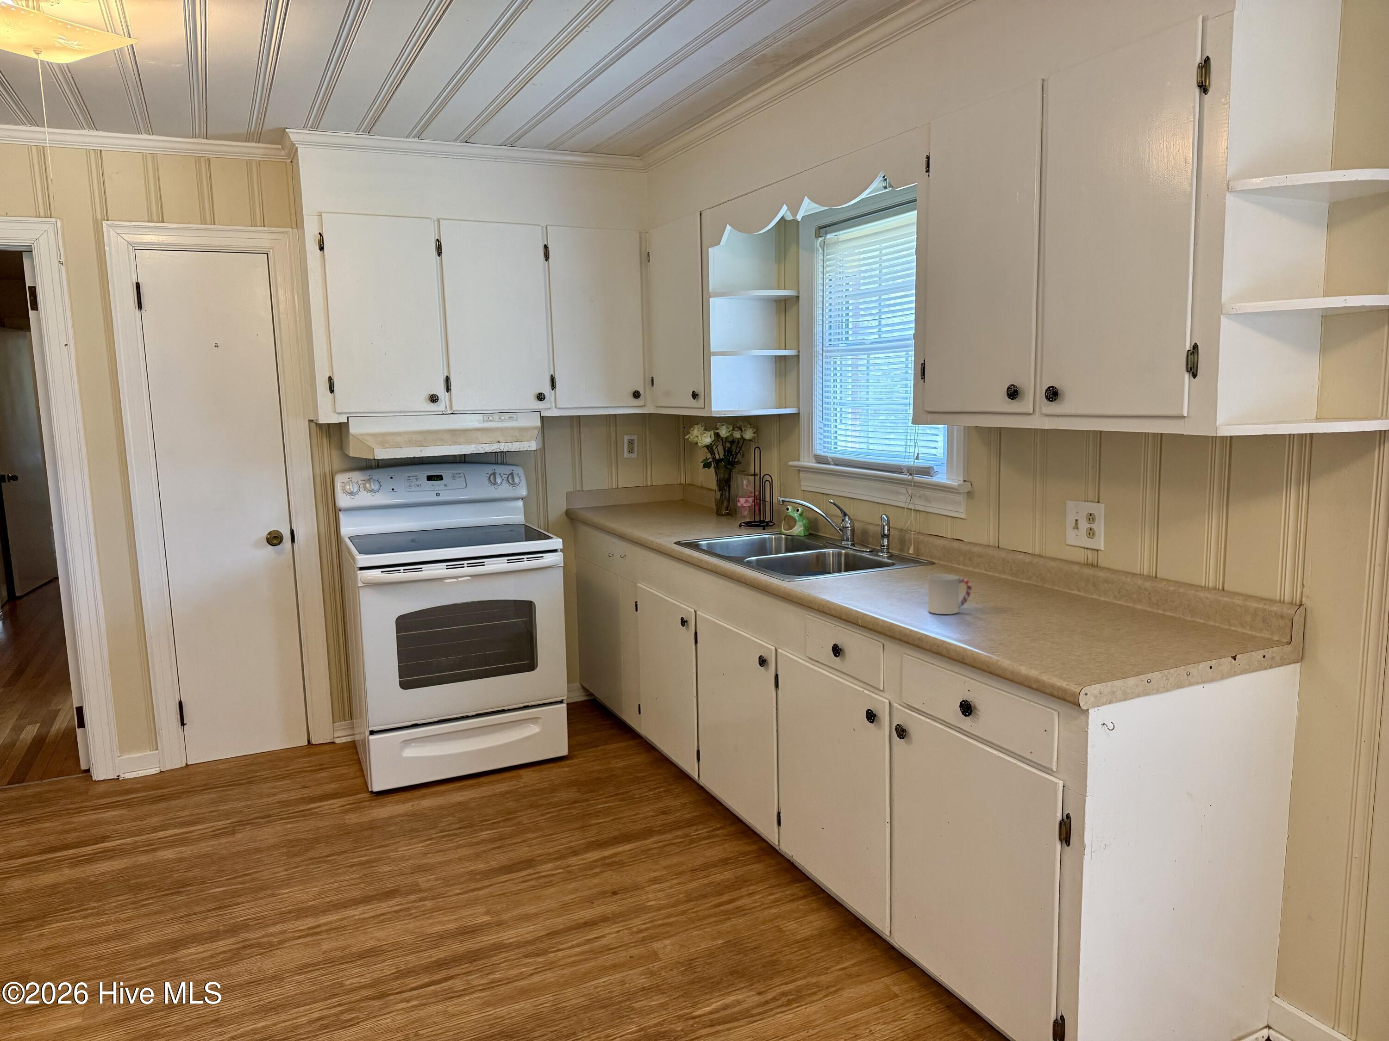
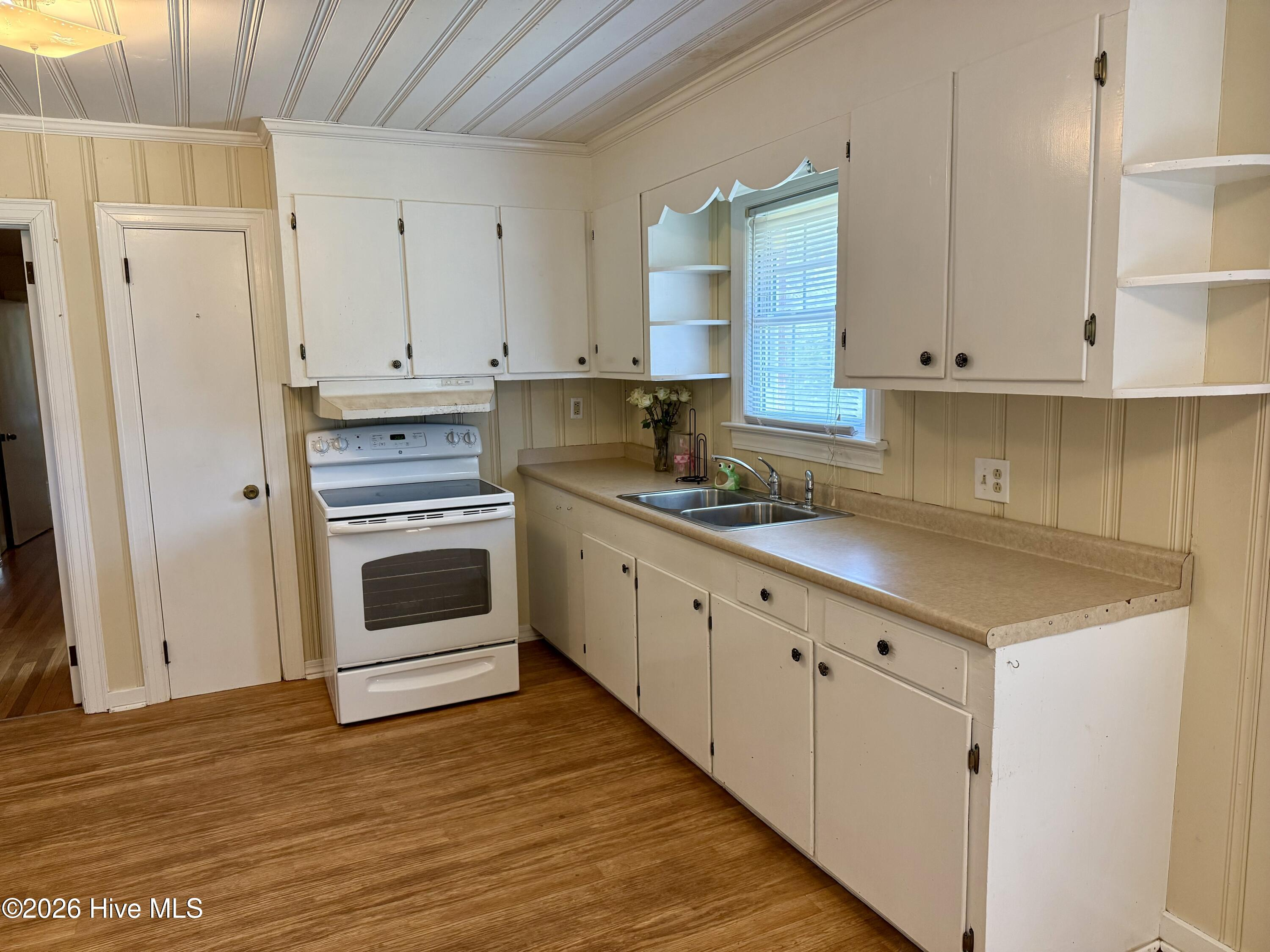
- cup (949, 594)
